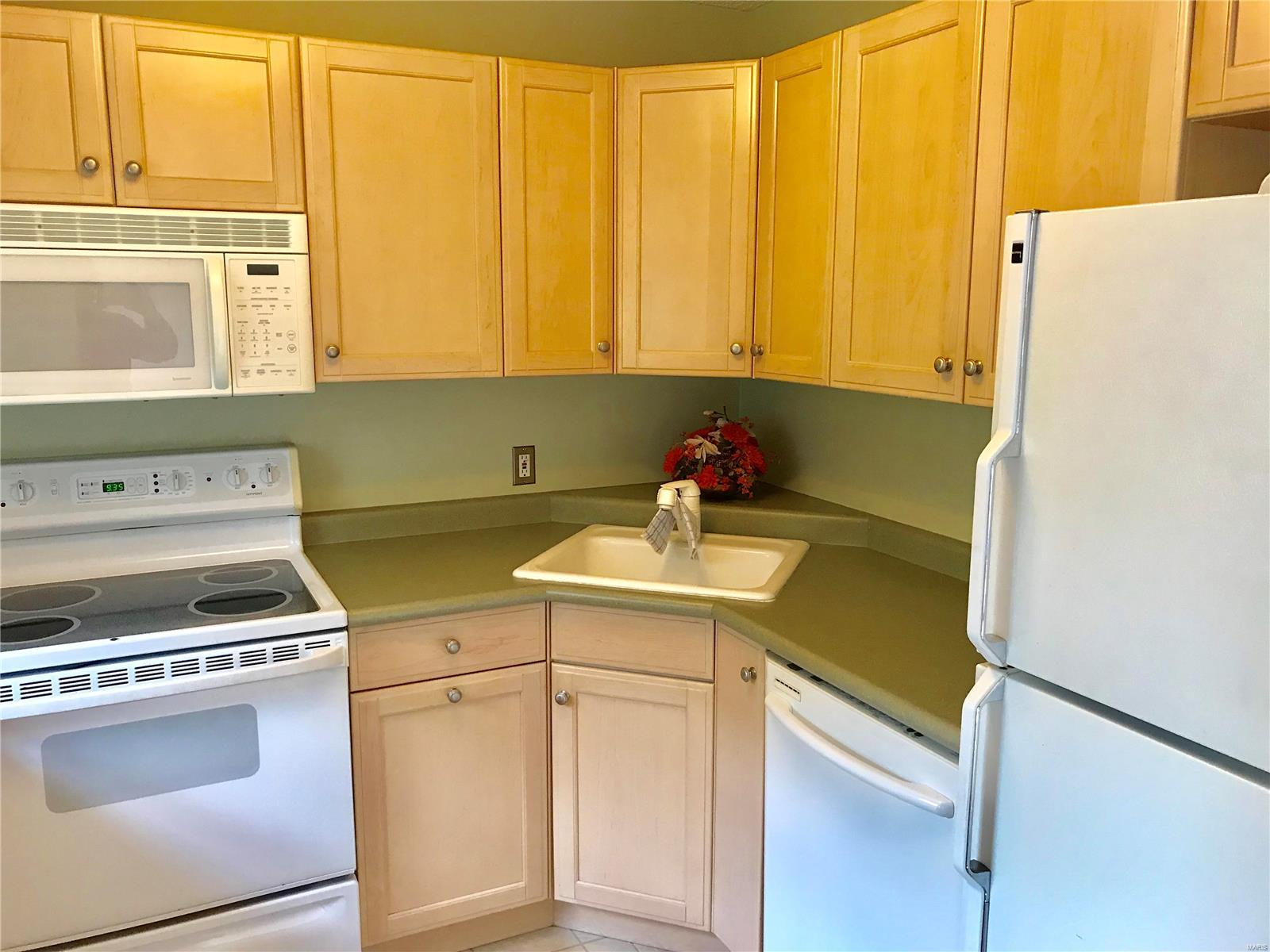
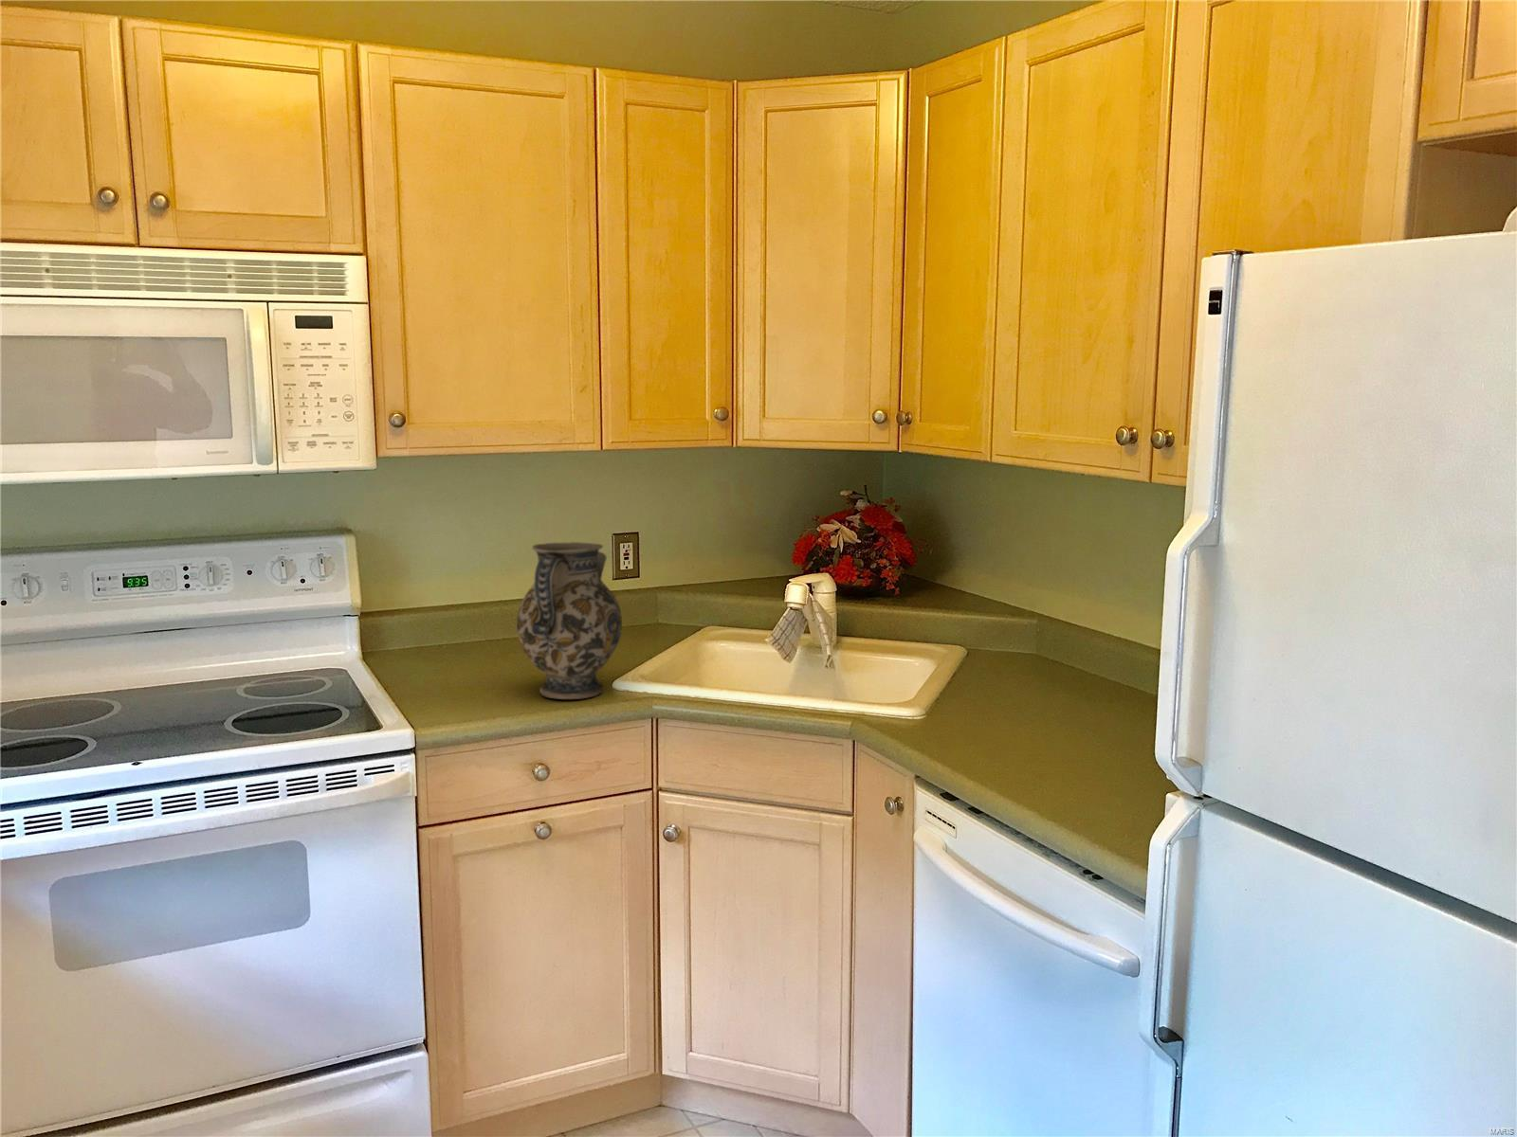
+ ewer (569, 617)
